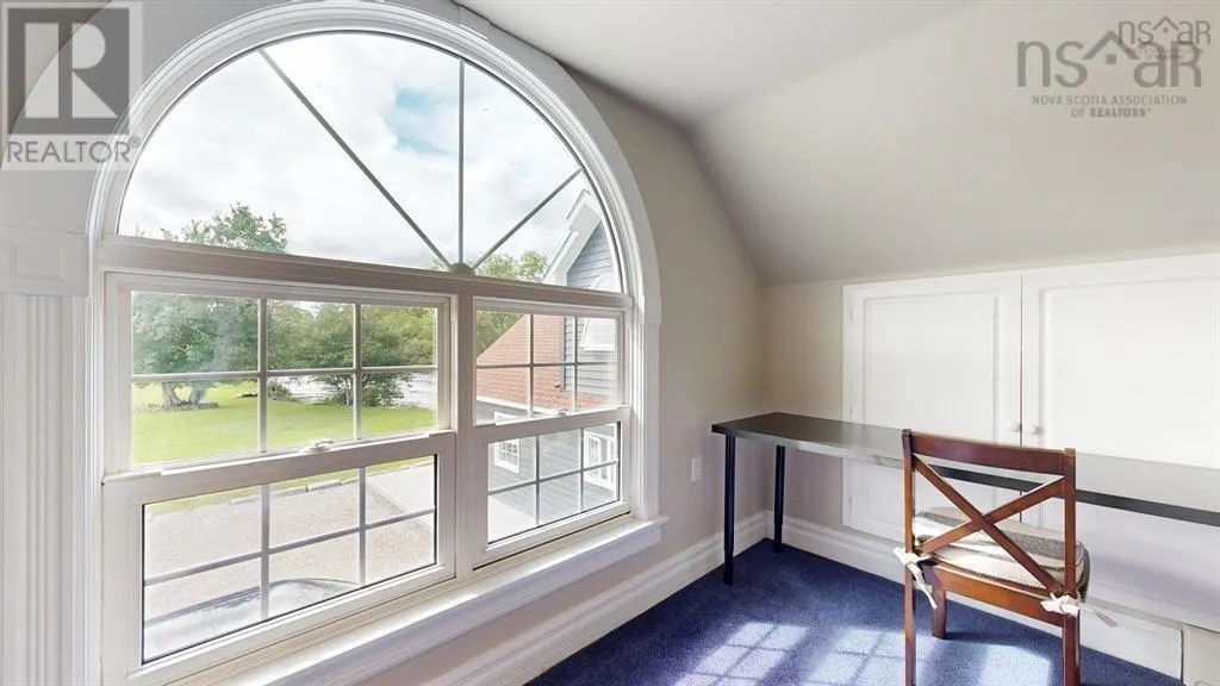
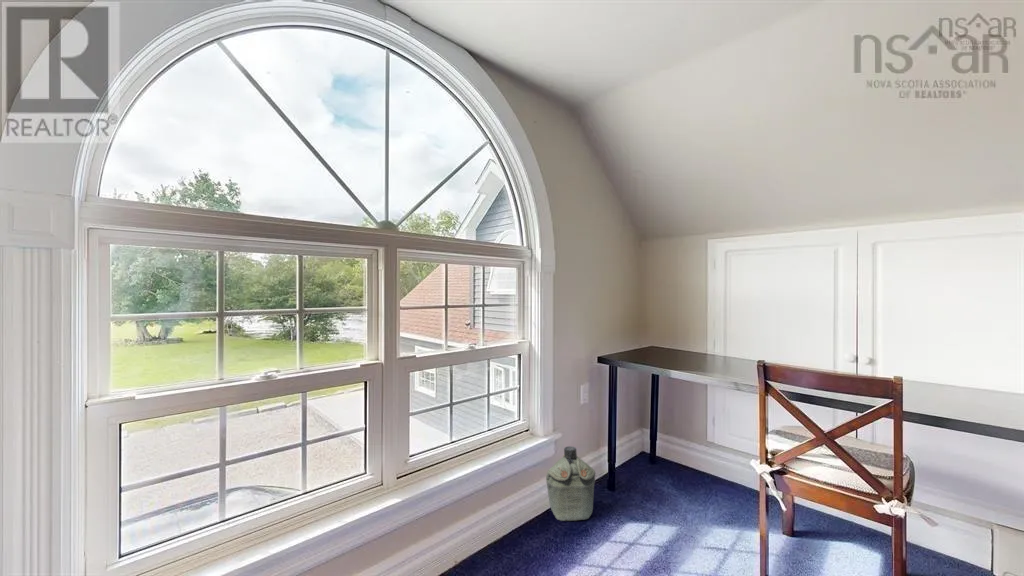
+ military canteen (571, 480)
